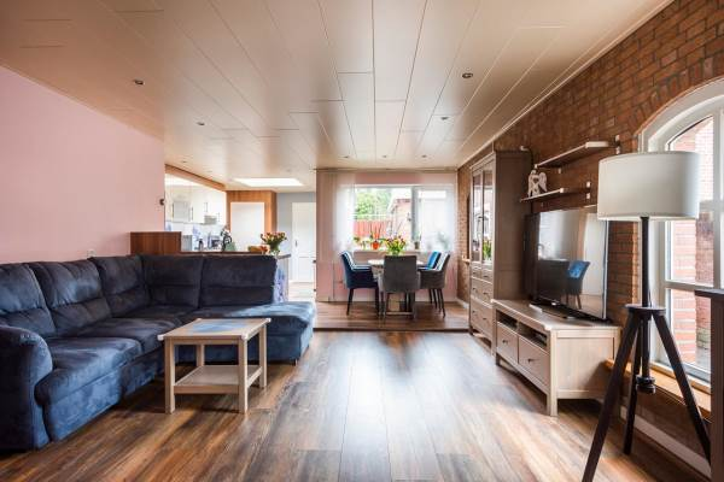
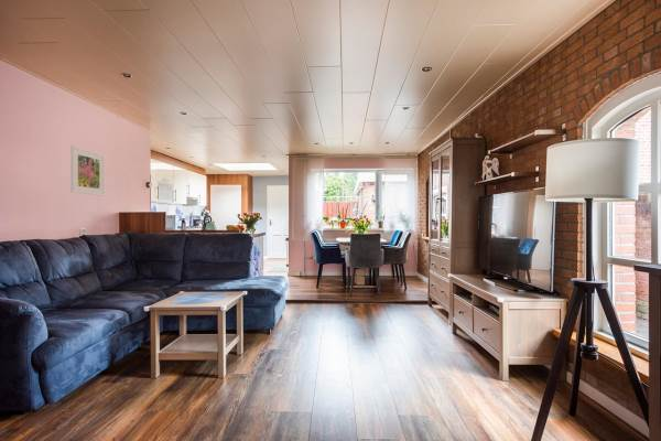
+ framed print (88, 172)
